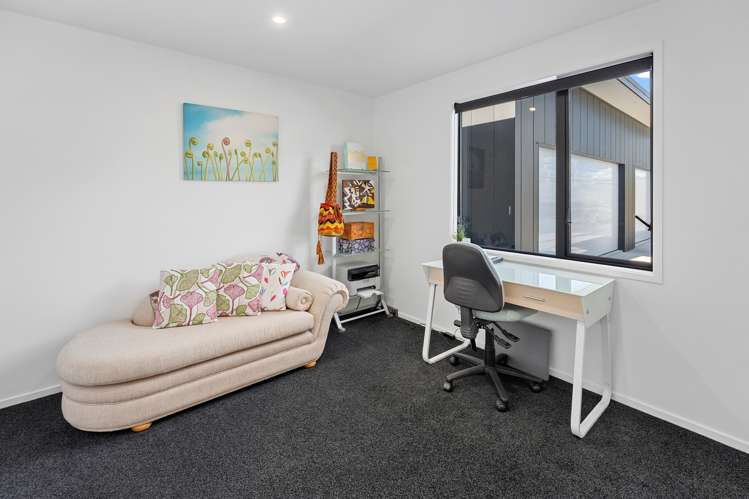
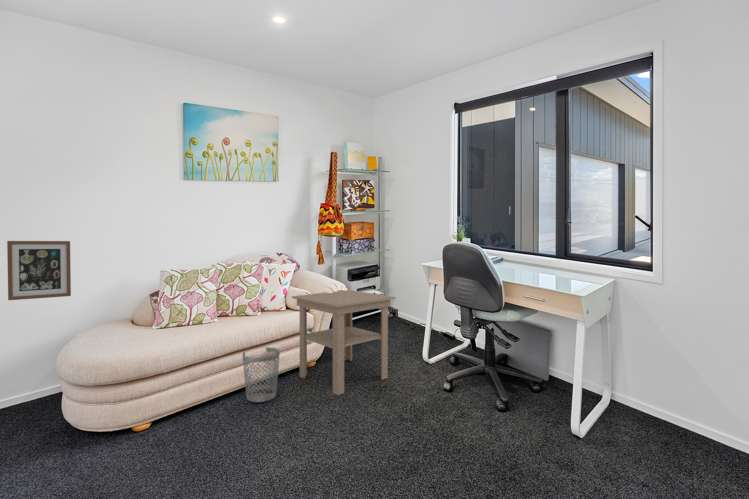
+ side table (343, 337)
+ wastebasket (261, 373)
+ wall art (40, 269)
